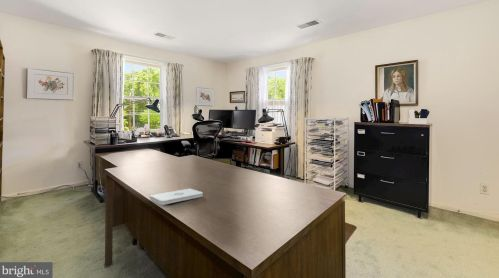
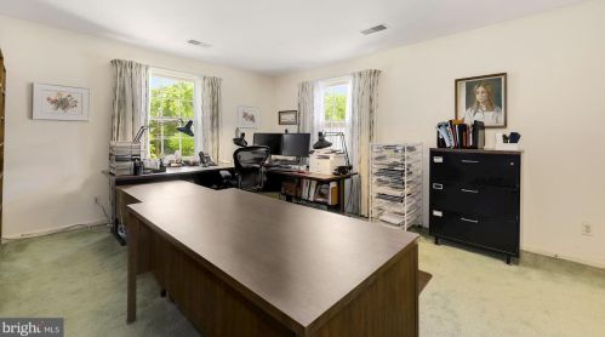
- notepad (177, 195)
